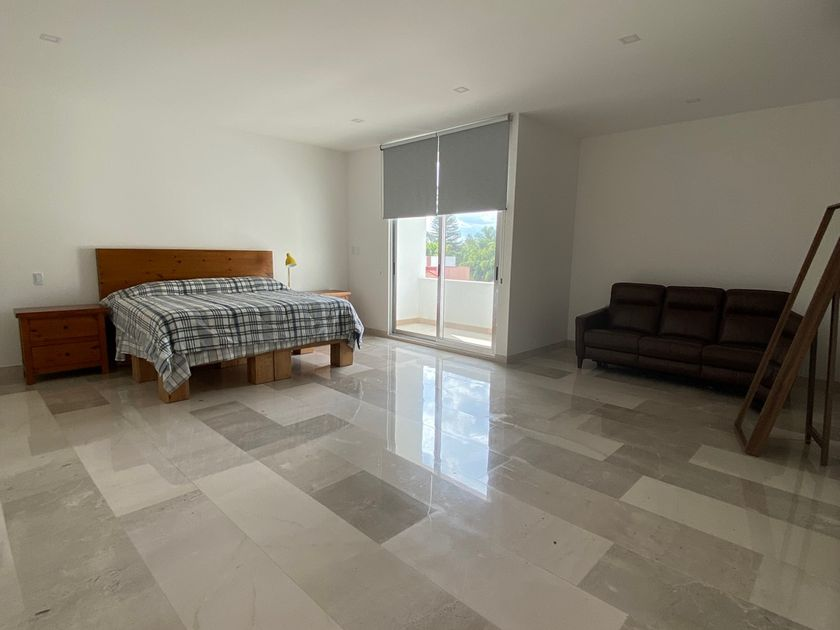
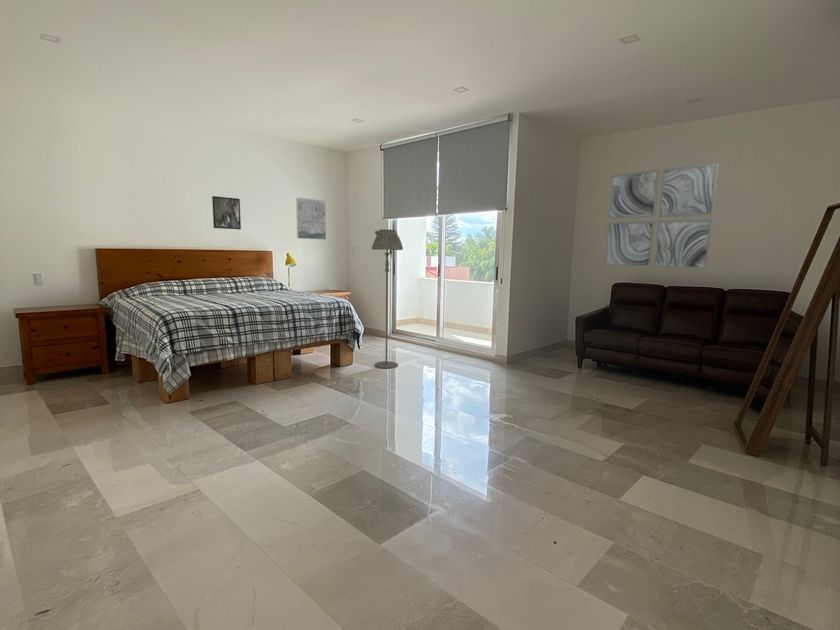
+ wall art (658, 220)
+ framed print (311, 219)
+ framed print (226, 213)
+ floor lamp (387, 299)
